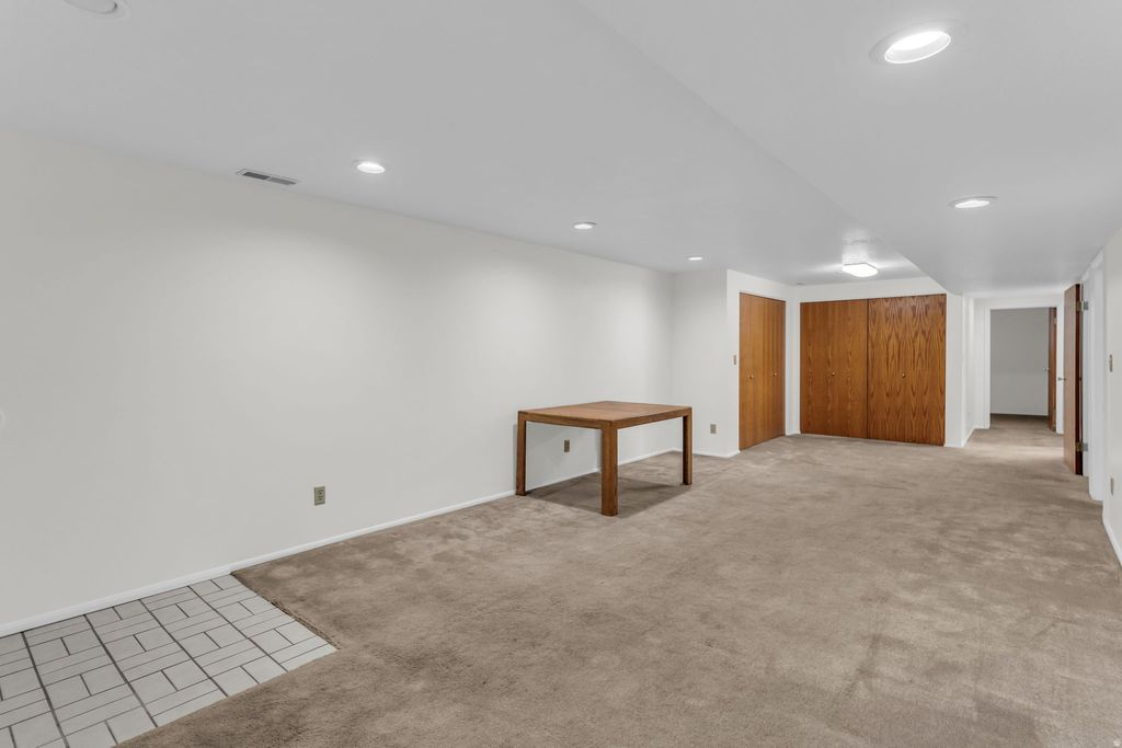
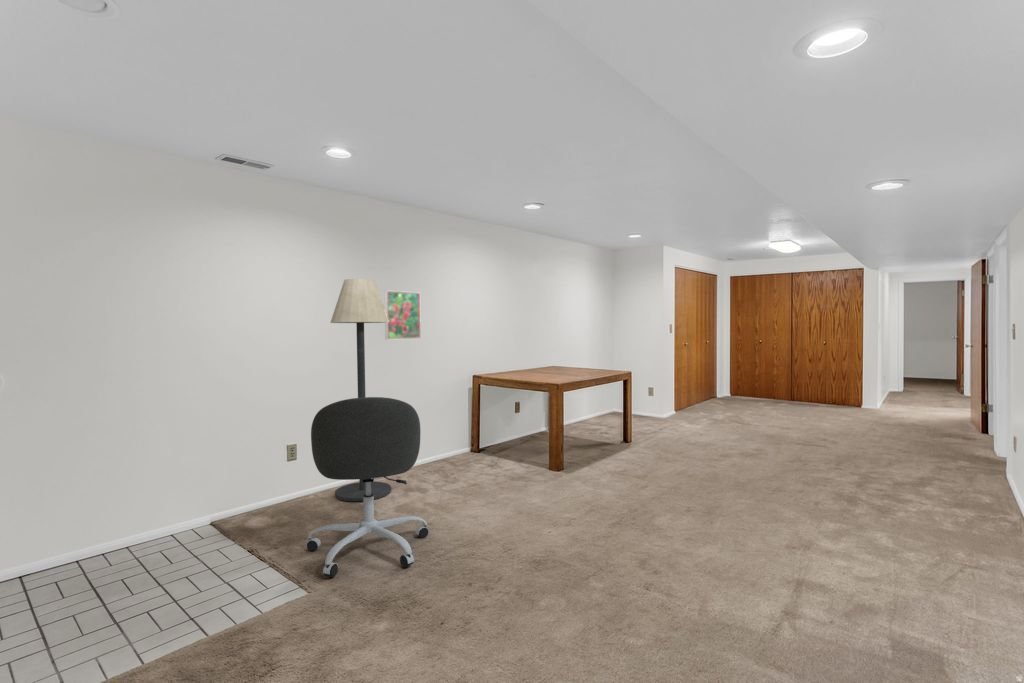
+ floor lamp (361, 386)
+ office chair (368, 470)
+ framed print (403, 315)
